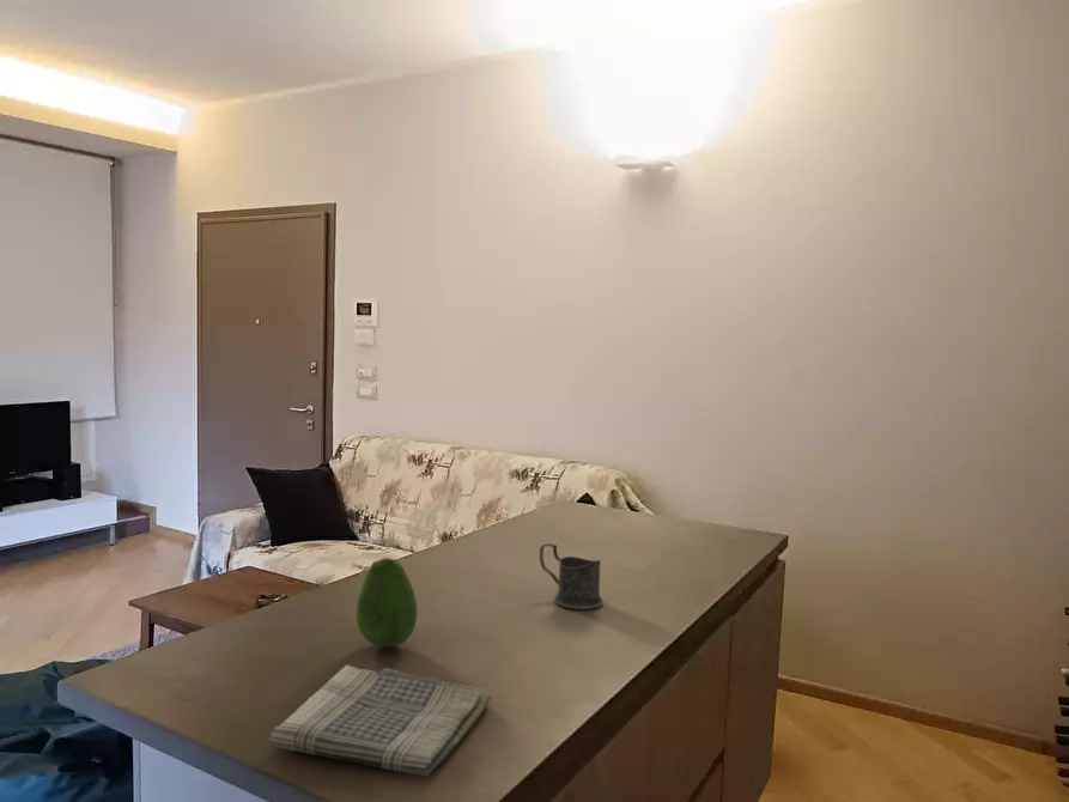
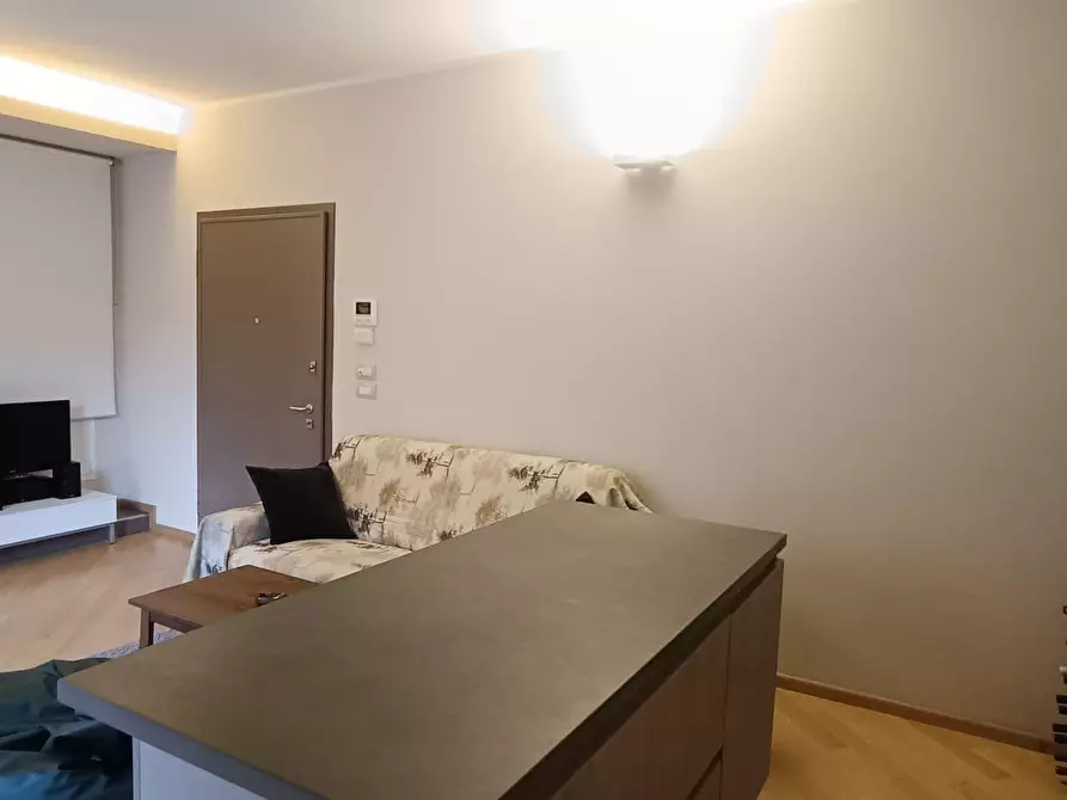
- fruit (387, 602)
- dish towel (388, 710)
- mug (569, 573)
